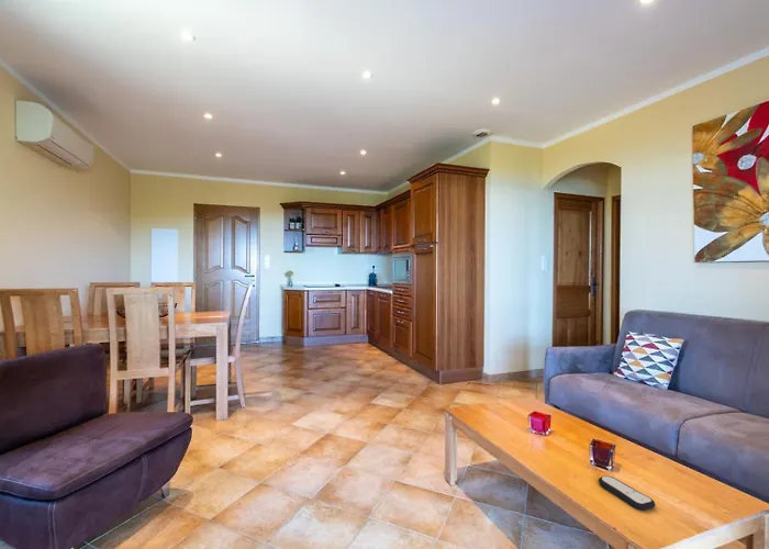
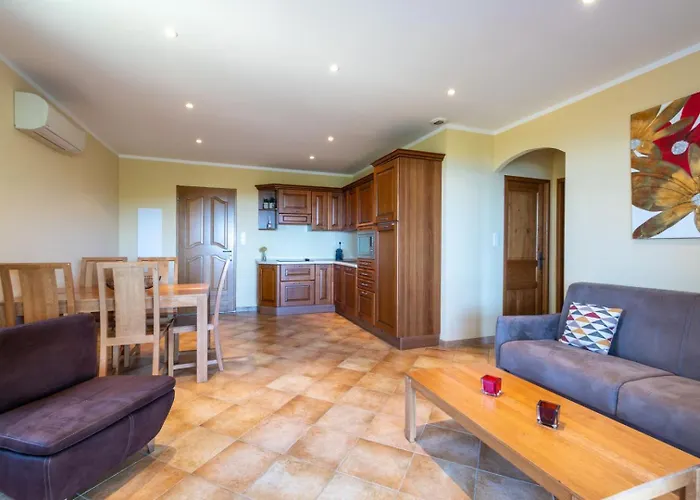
- remote control (624, 491)
